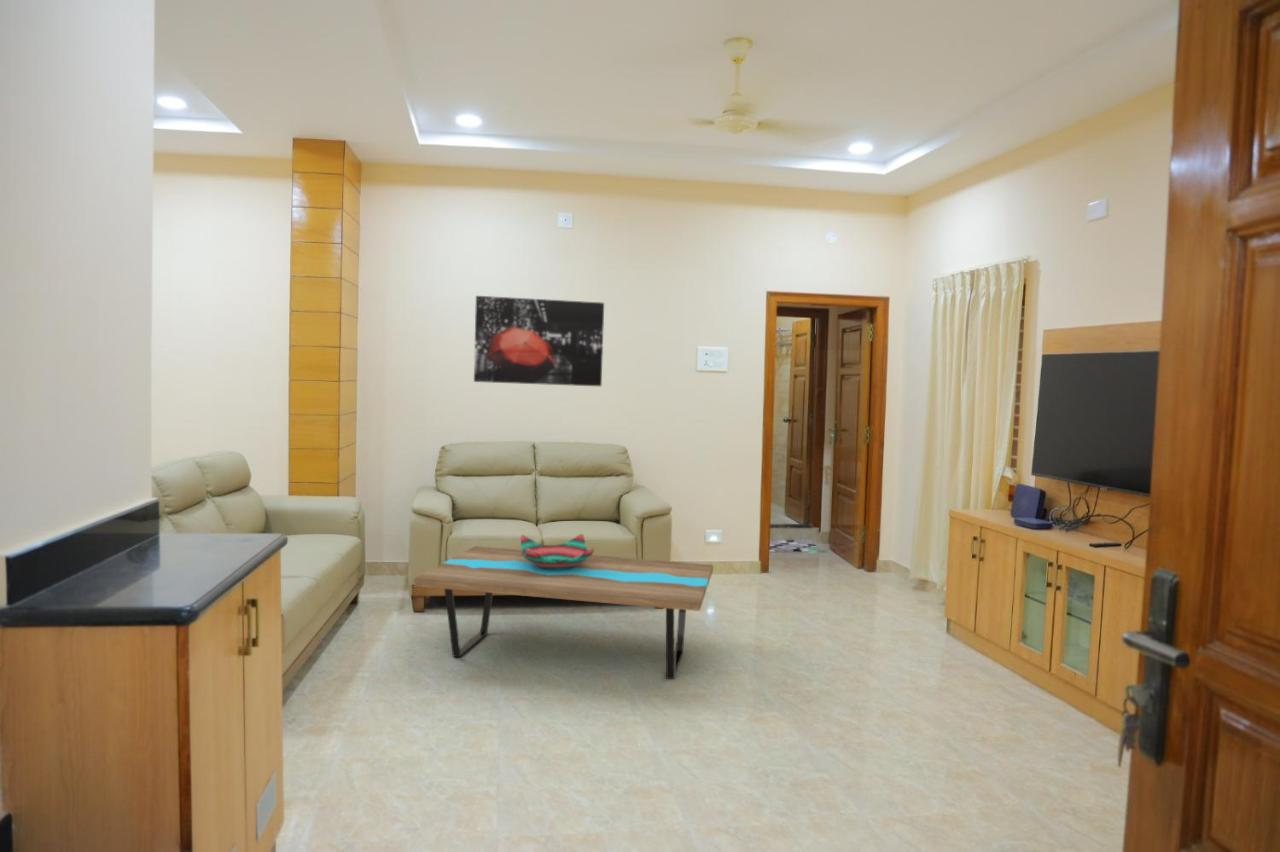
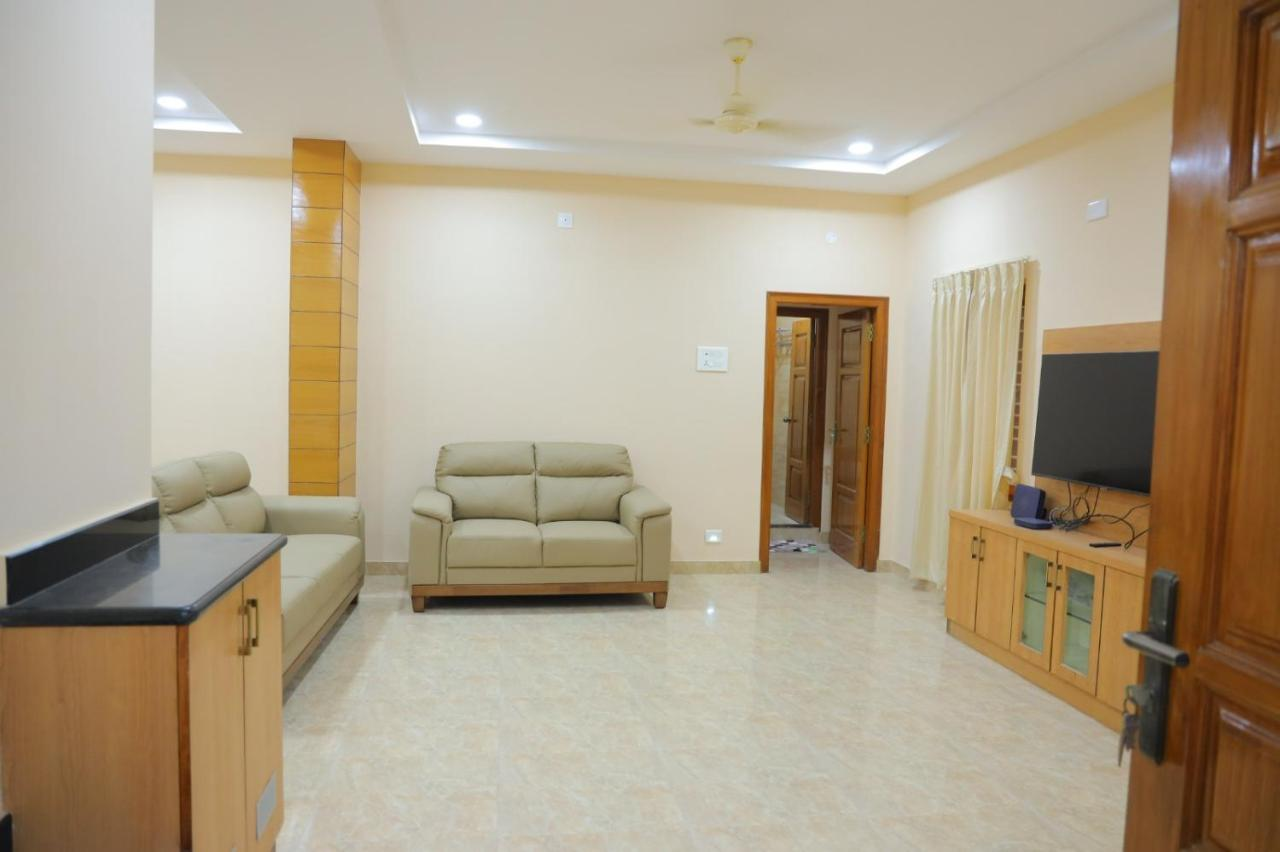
- wall art (539, 341)
- decorative bowl (556, 553)
- coffee table (571, 599)
